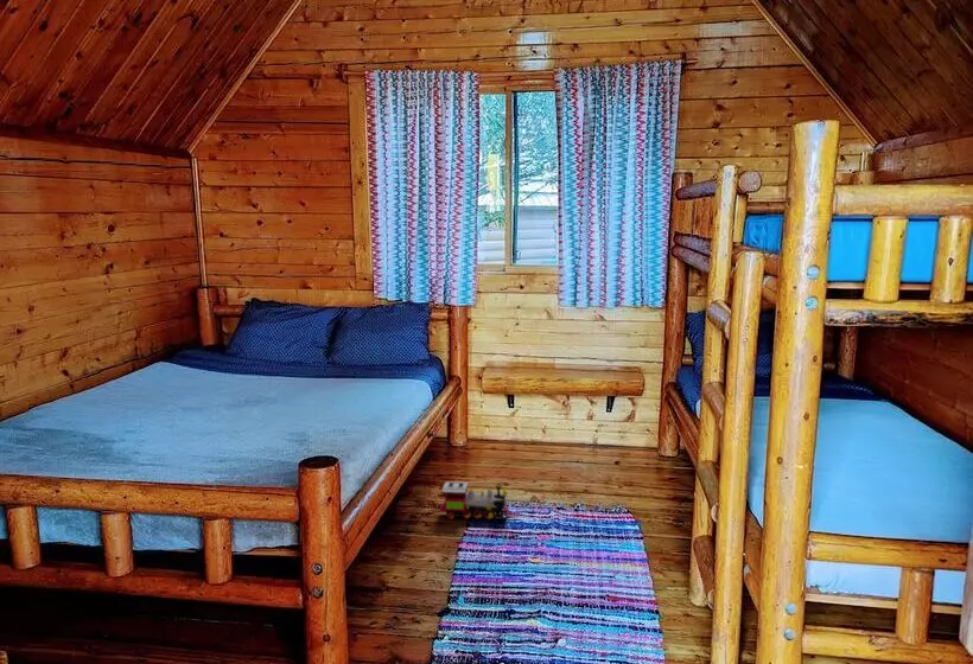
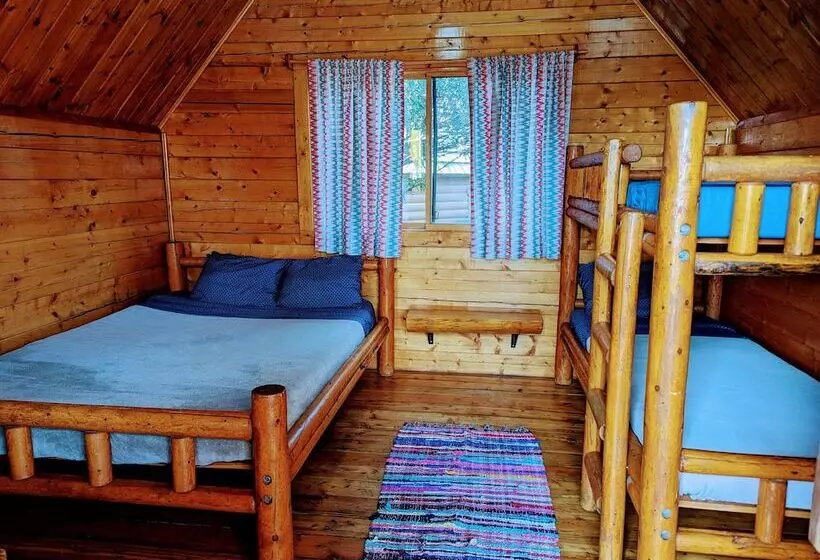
- toy train (479, 500)
